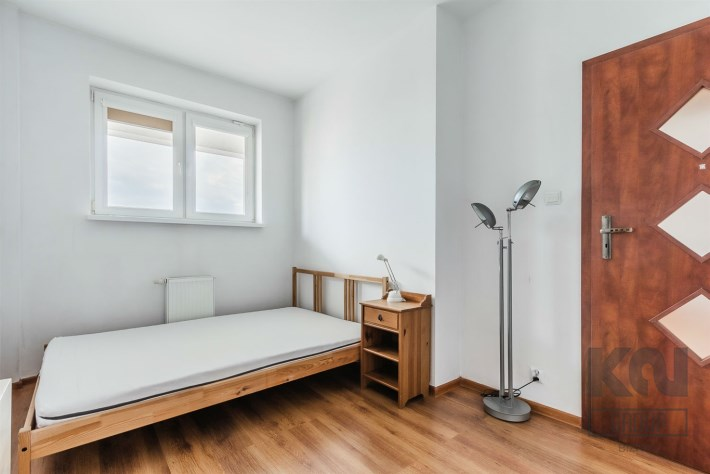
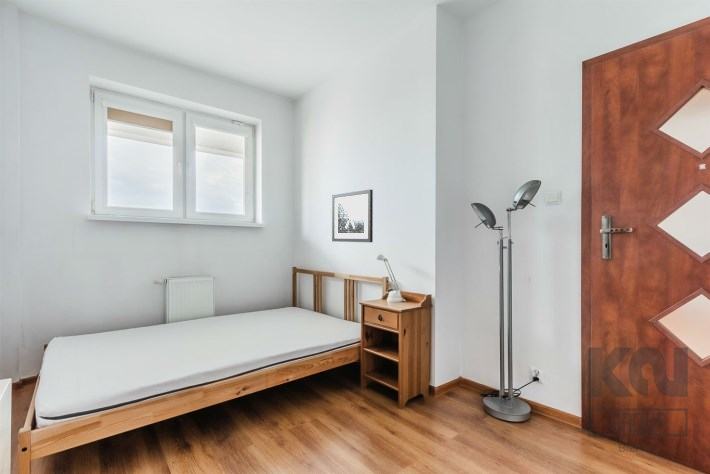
+ wall art (351, 217)
